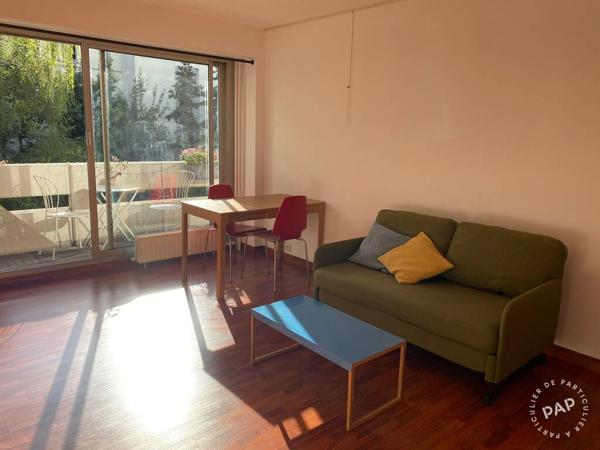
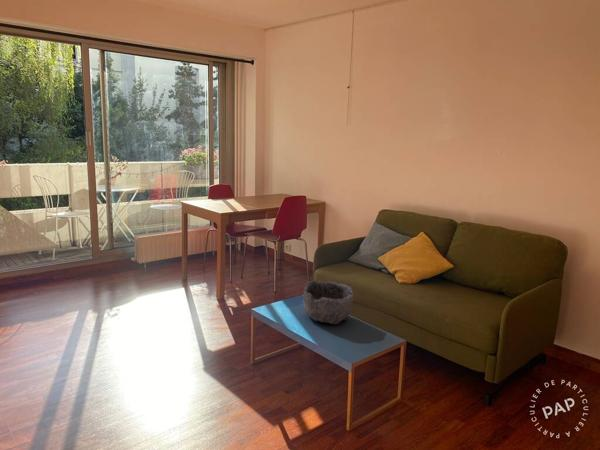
+ bowl (328, 301)
